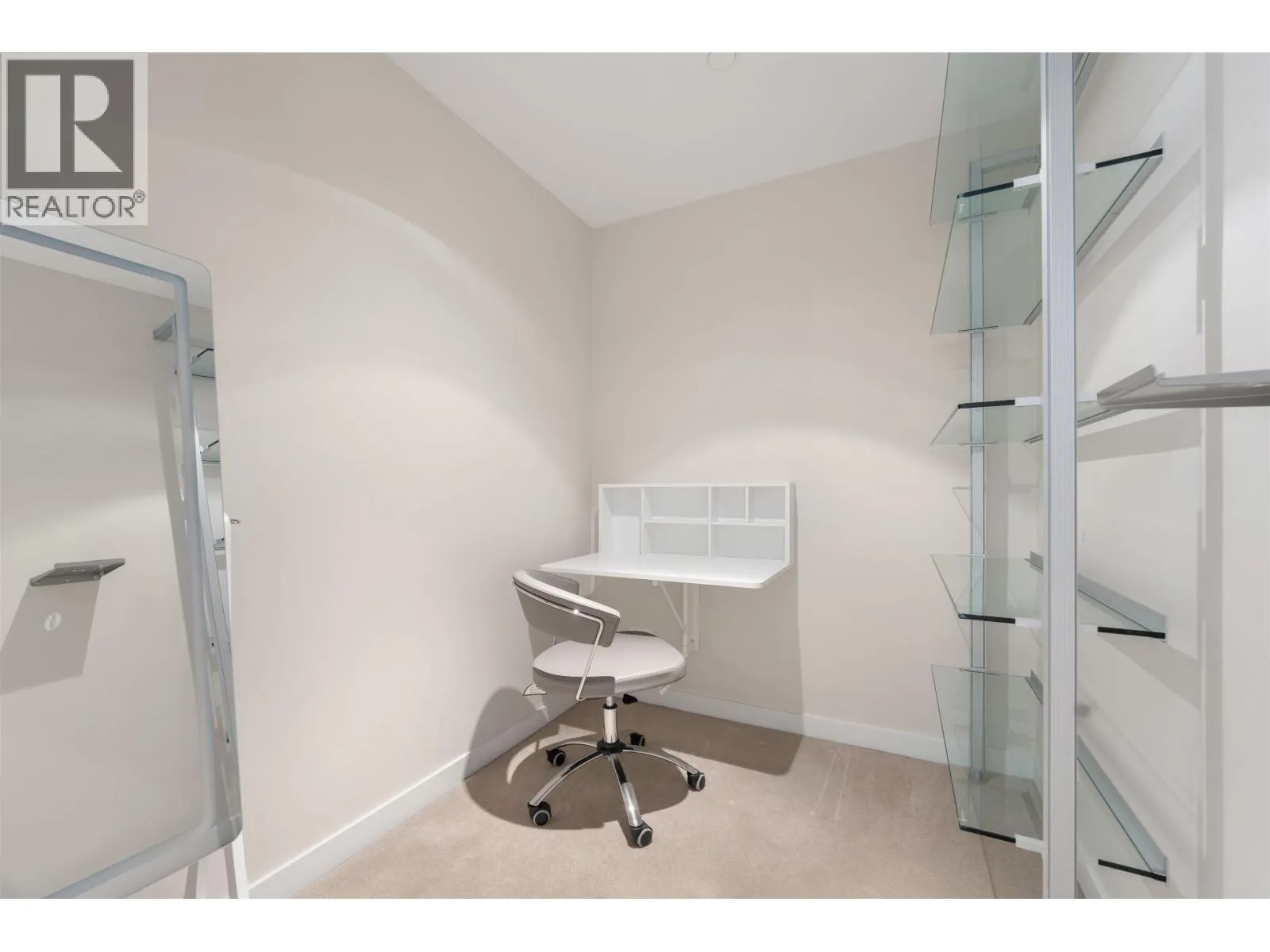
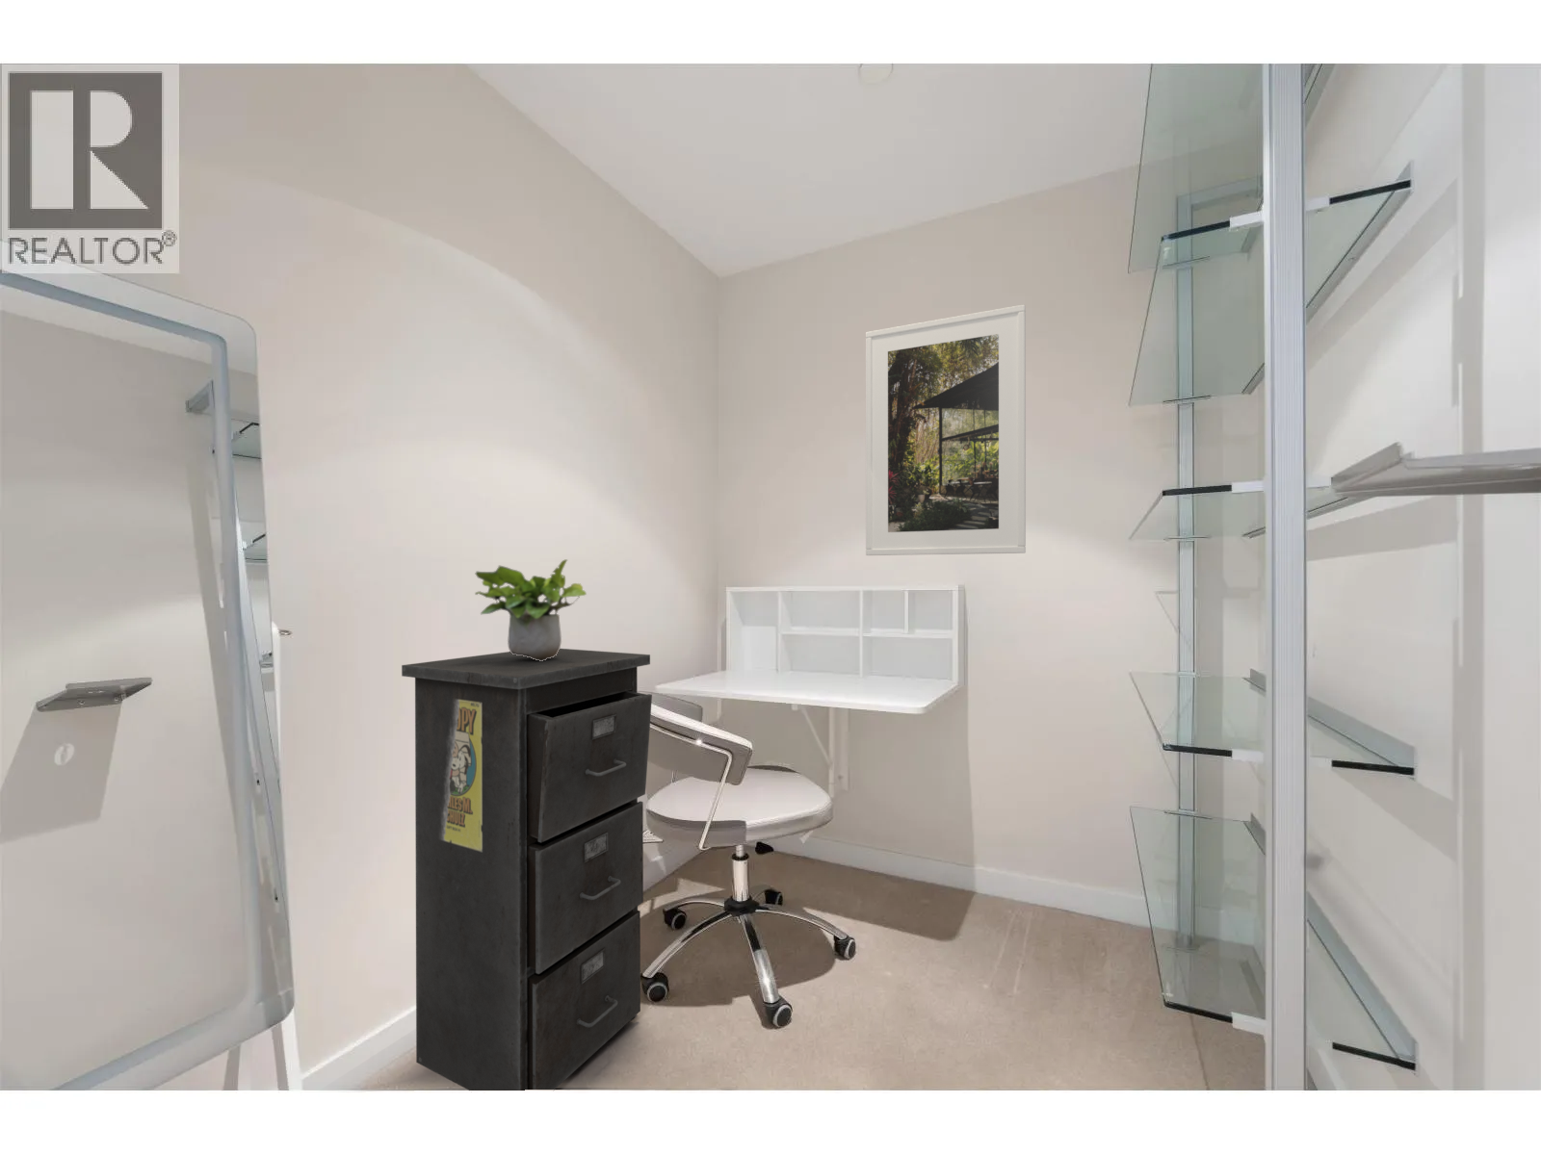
+ filing cabinet (544, 850)
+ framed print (940, 437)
+ potted plant (528, 609)
